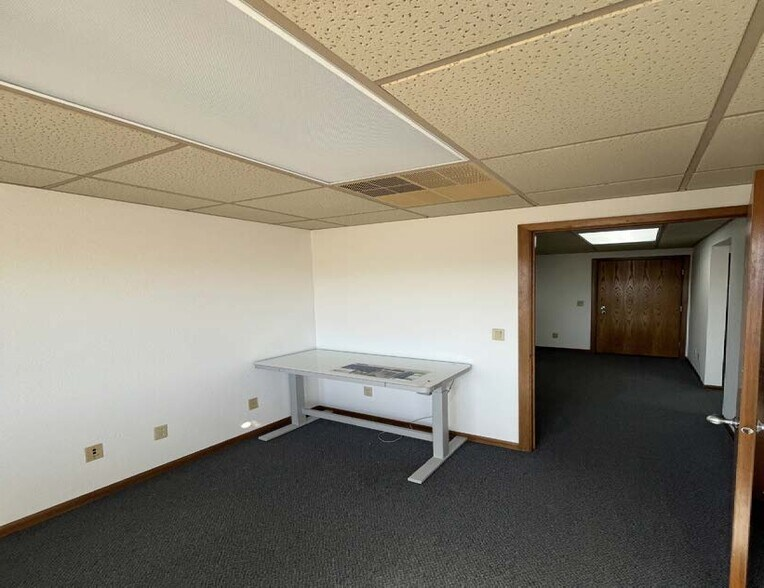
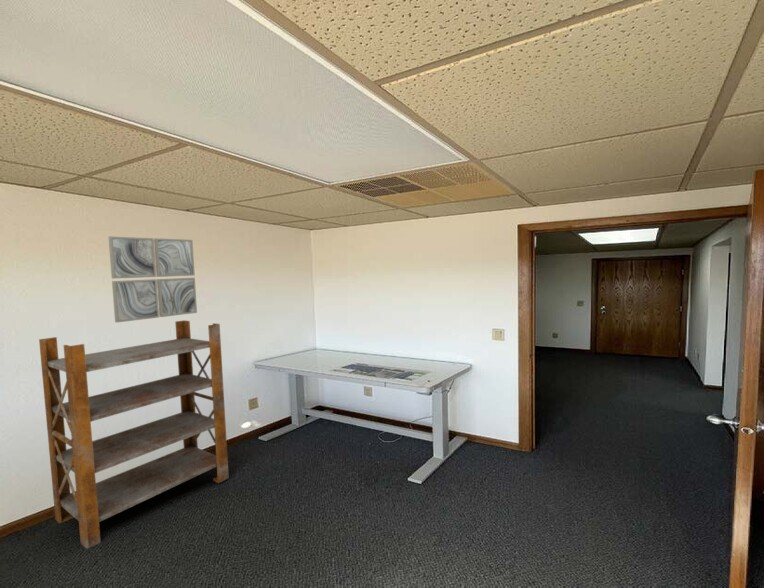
+ shelving unit (147, 423)
+ wall art (156, 279)
